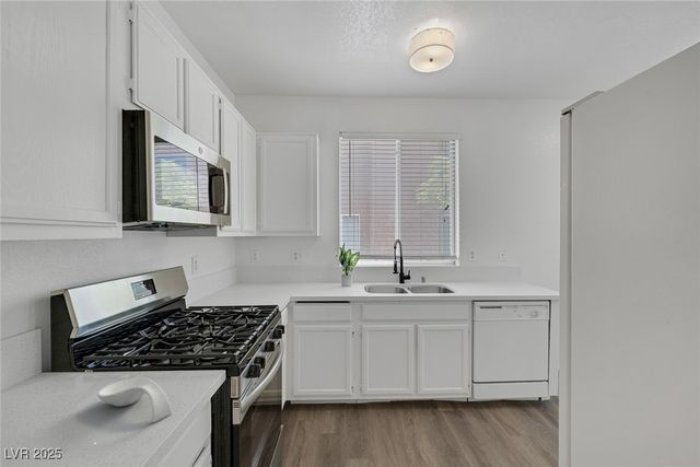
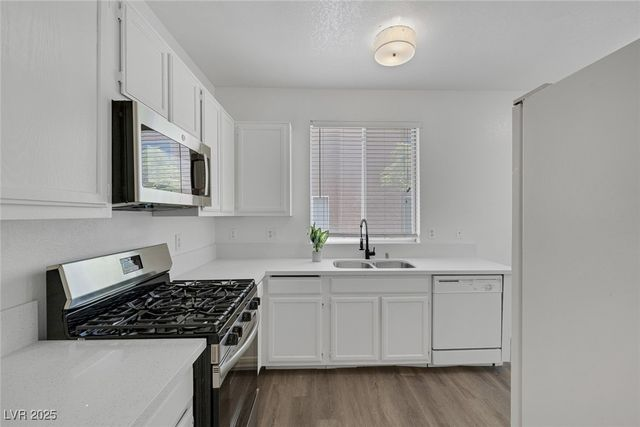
- spoon rest (137, 393)
